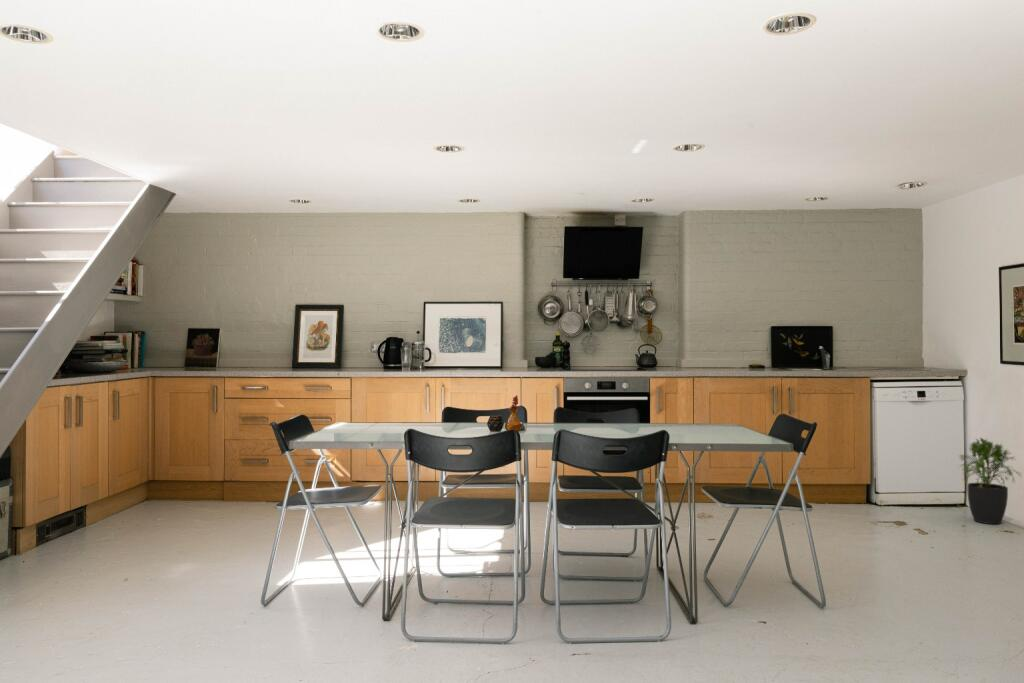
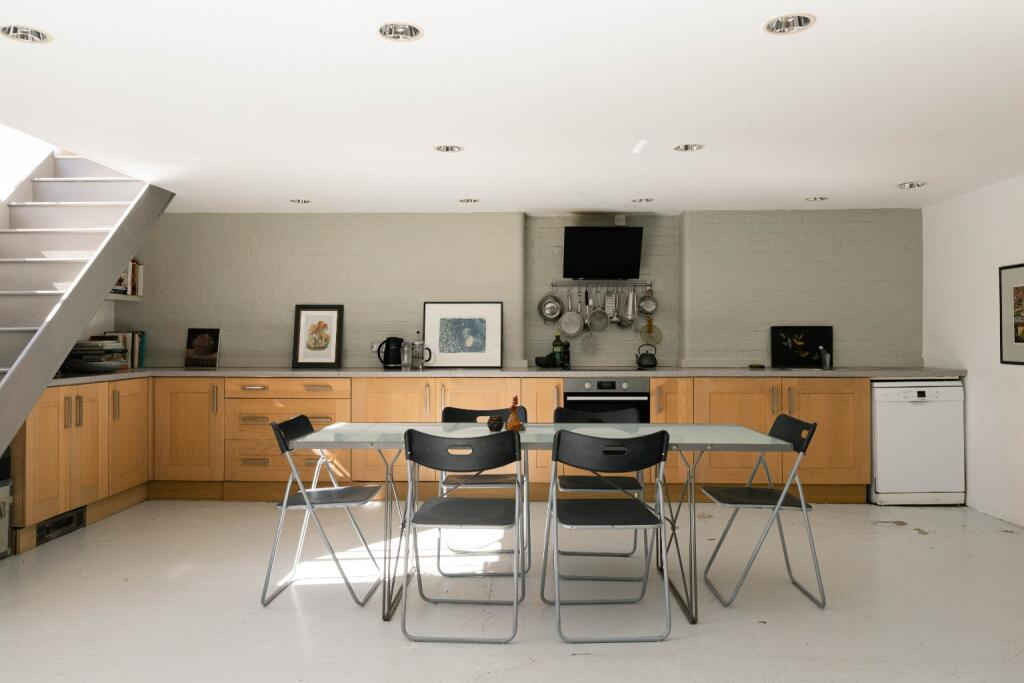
- potted plant (987, 478)
